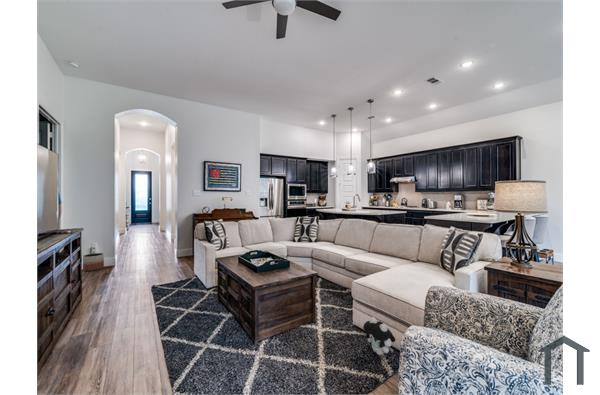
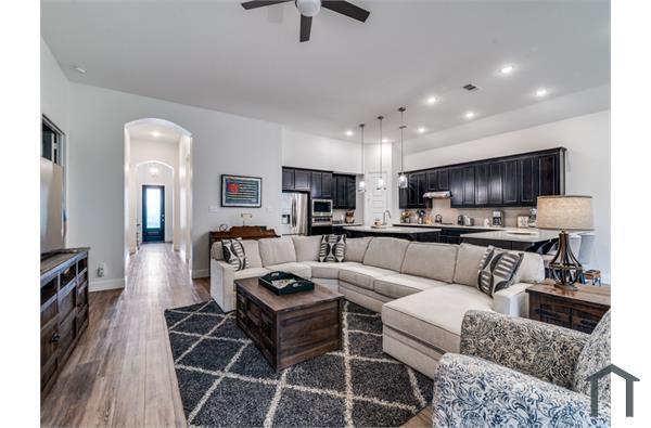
- planter (93, 261)
- plush toy (380, 336)
